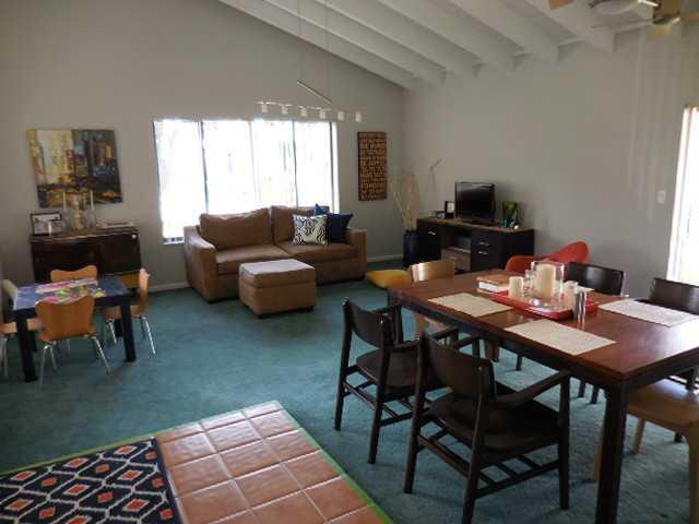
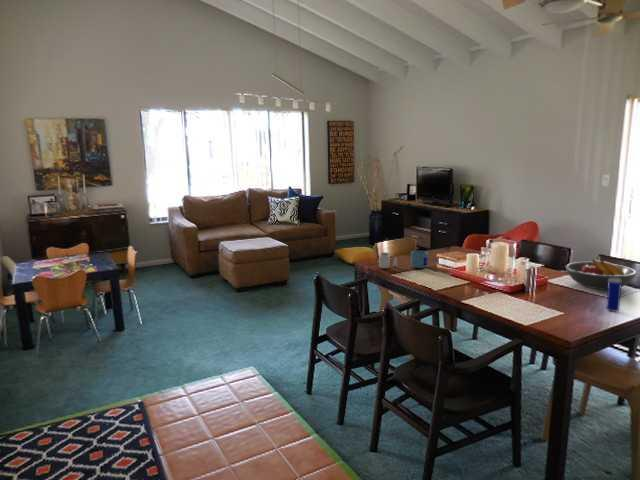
+ beverage can (613, 294)
+ fruit bowl (599, 275)
+ mug (420, 259)
+ candle (387, 260)
